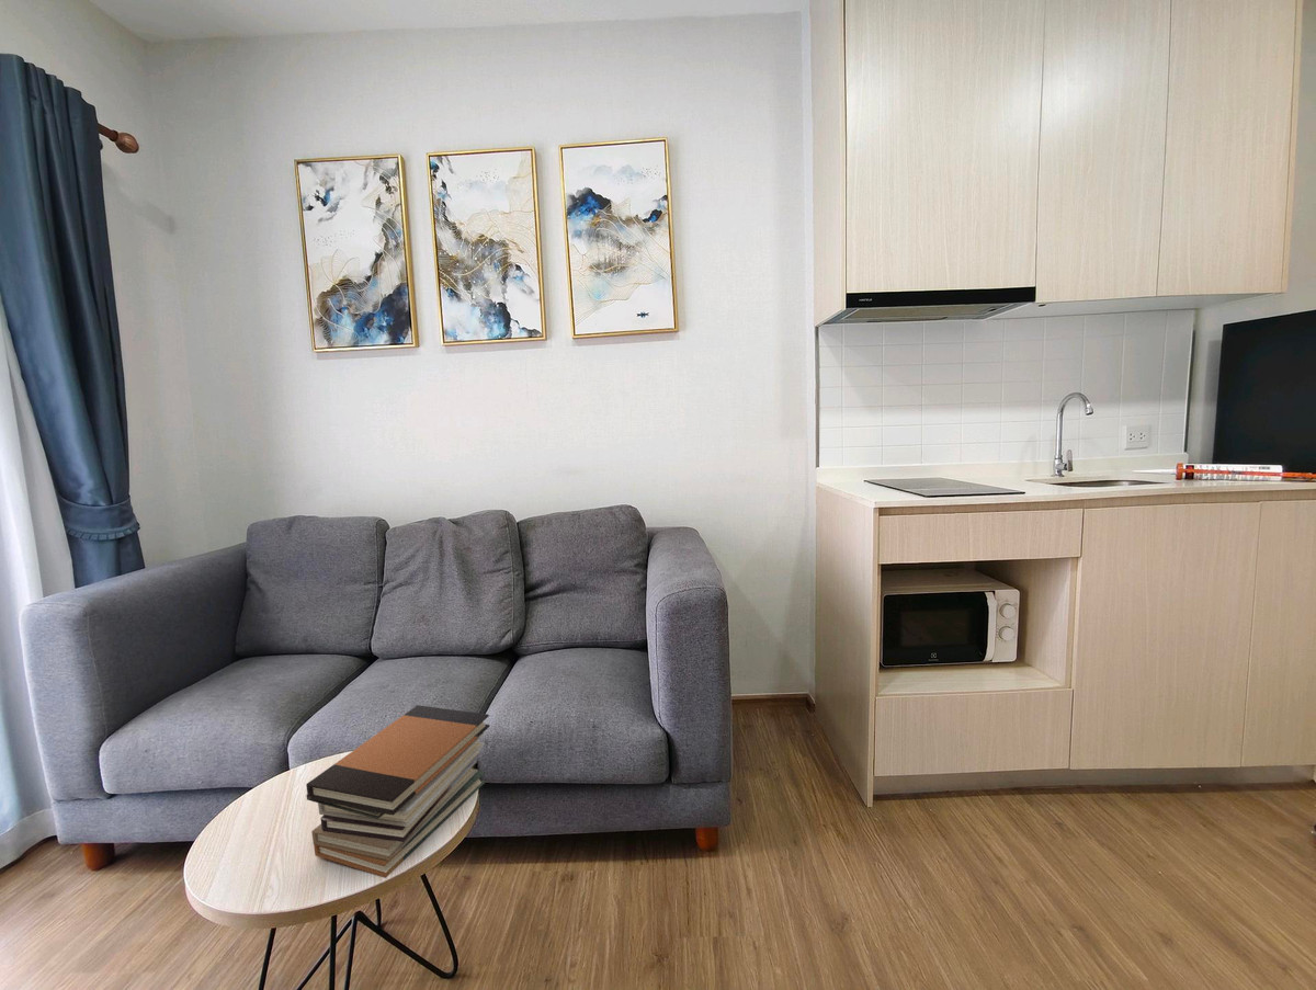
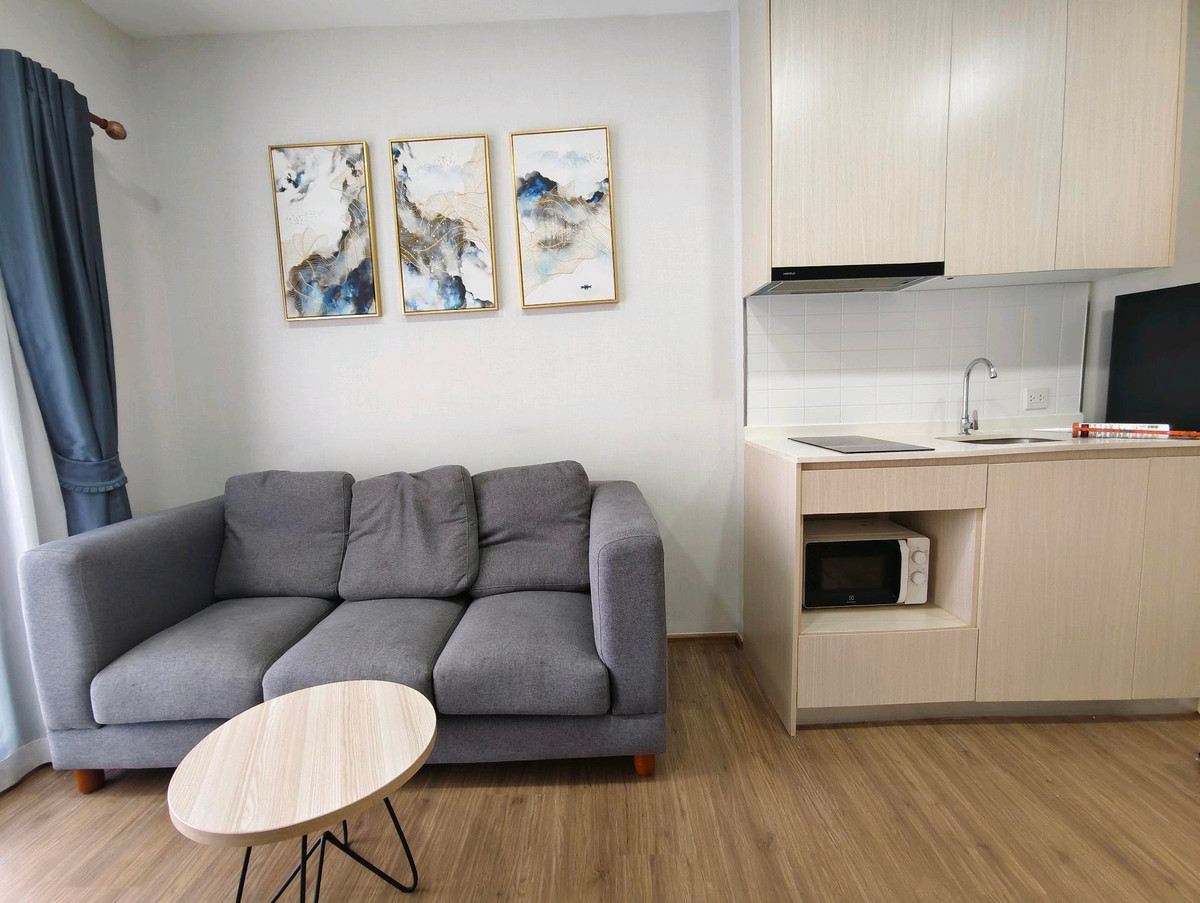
- book stack (408, 780)
